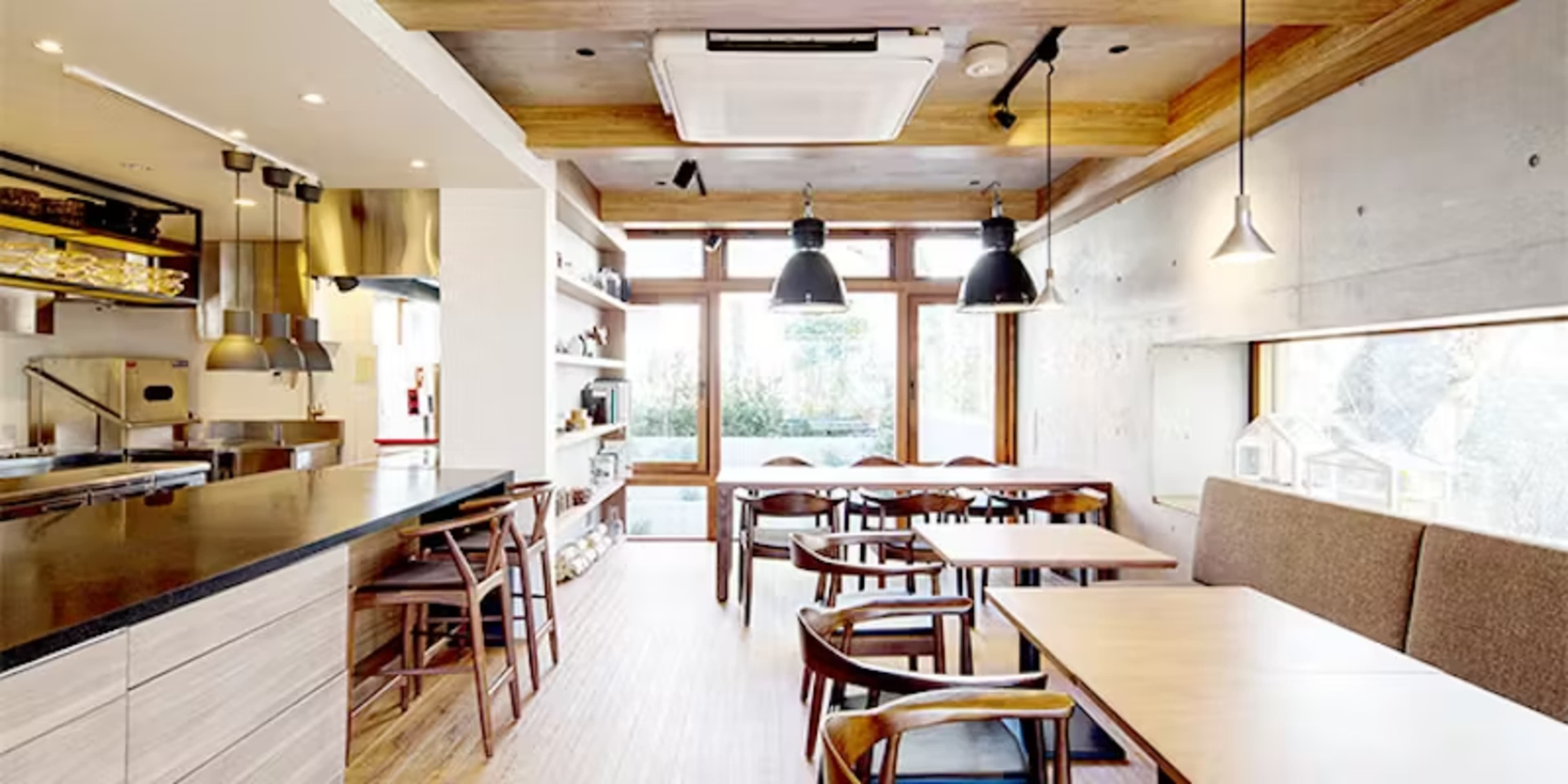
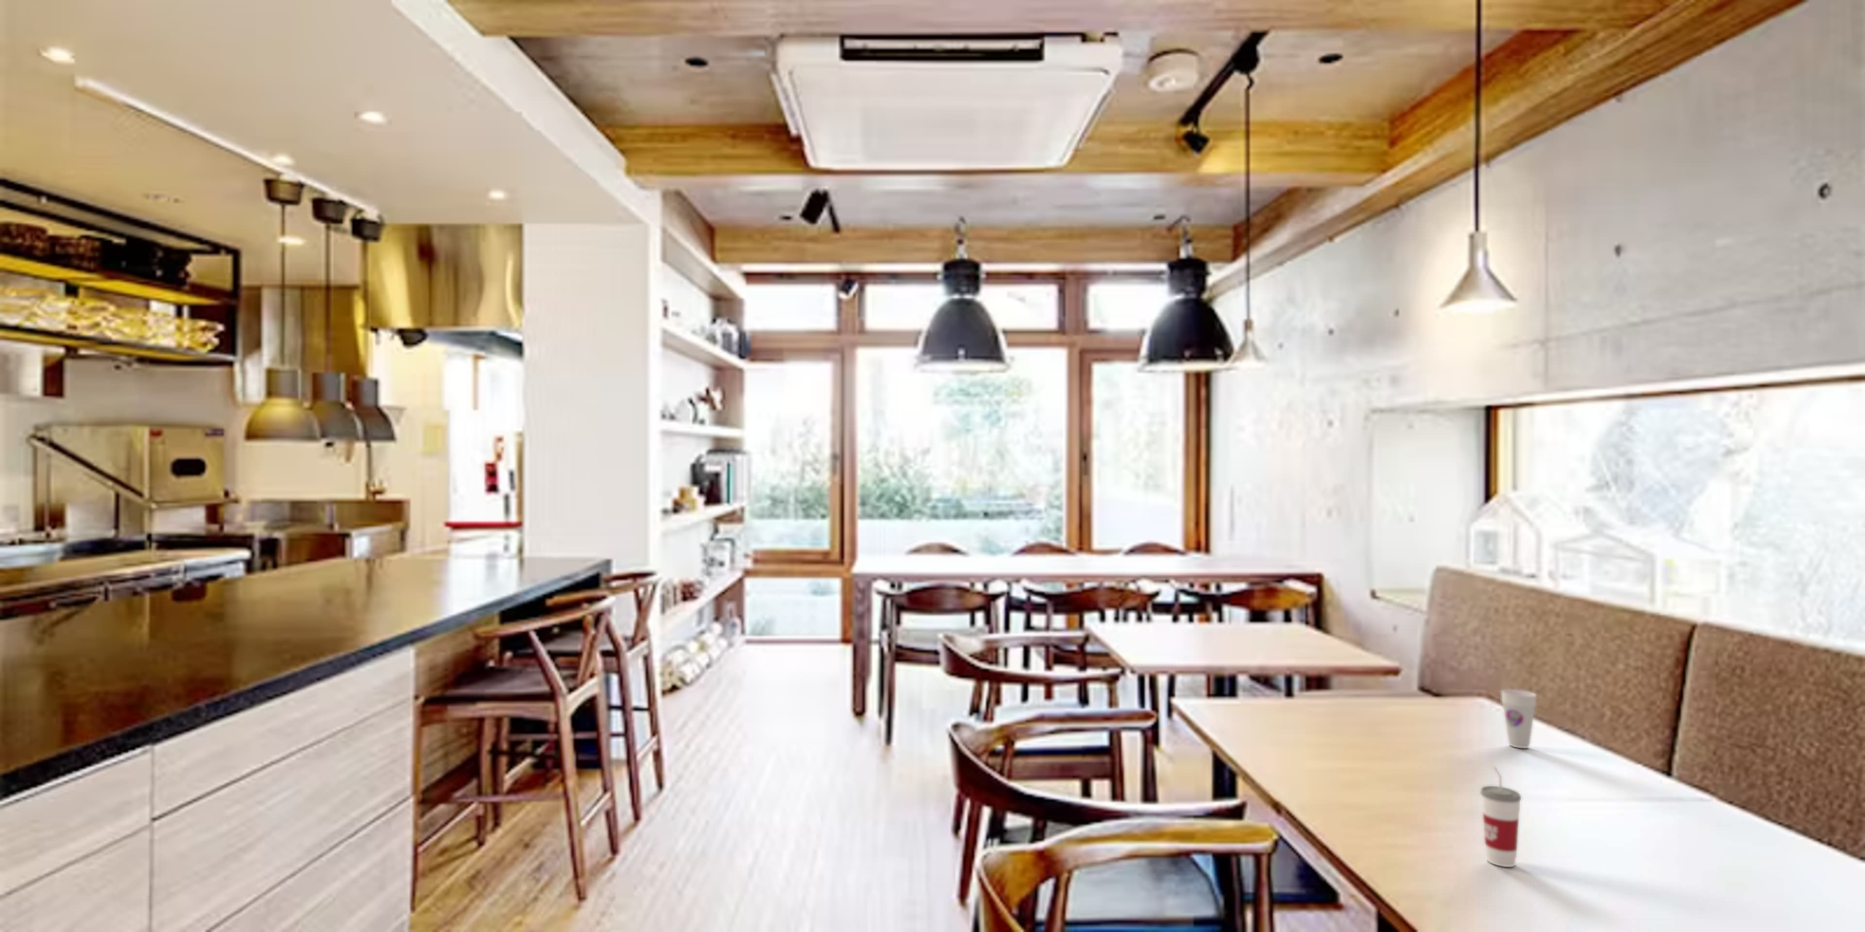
+ cup (1500, 814)
+ cup (1519, 719)
